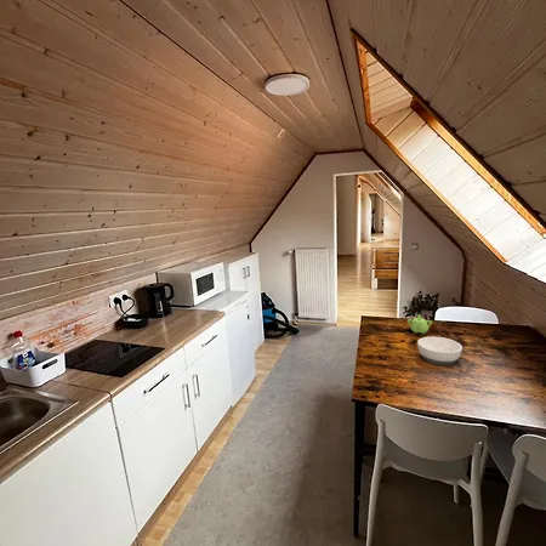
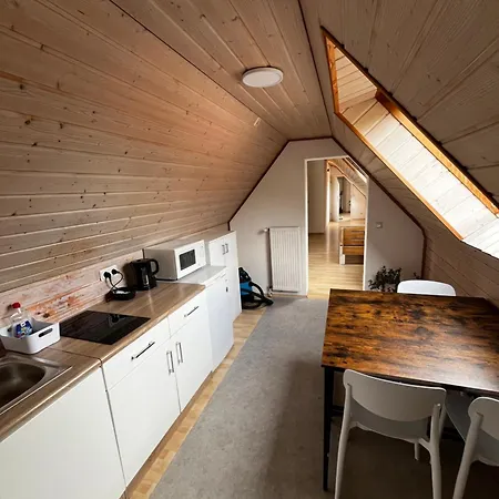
- teapot (419, 324)
- bowl (438, 351)
